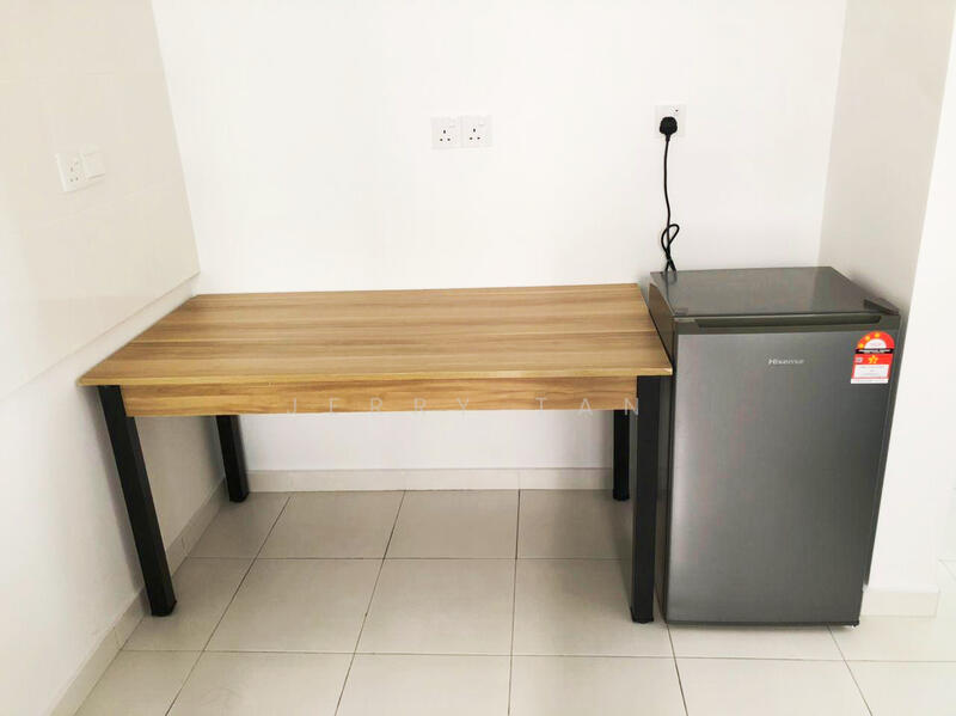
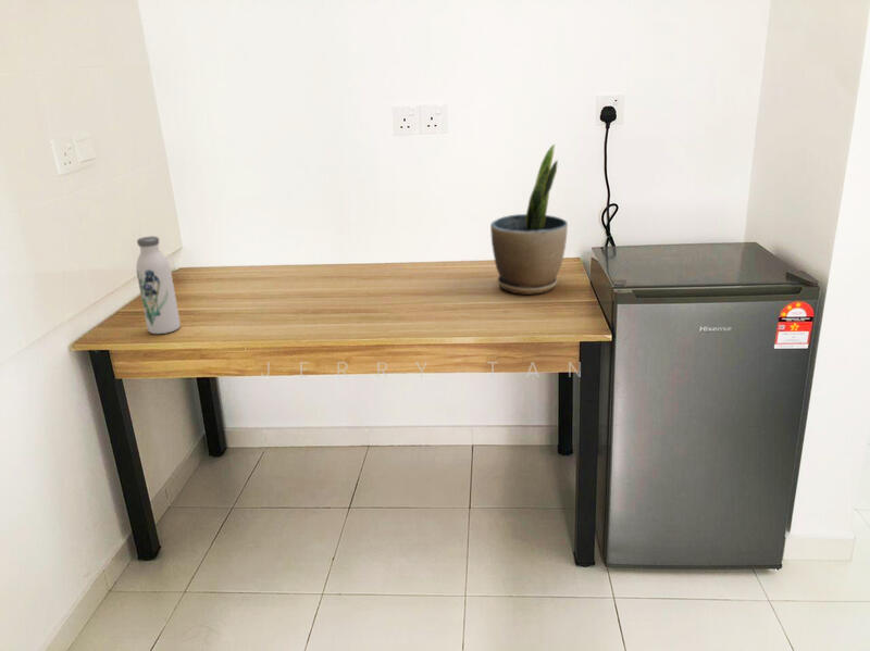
+ potted plant (529, 220)
+ water bottle (156, 284)
